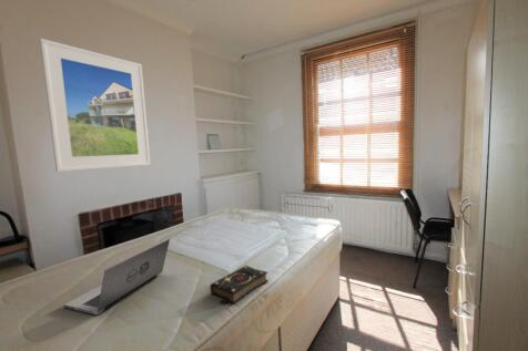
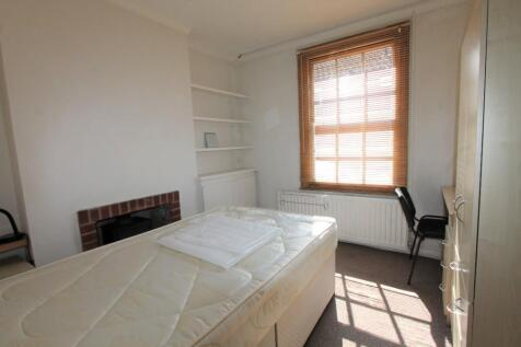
- laptop (121, 269)
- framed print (103, 111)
- book (237, 282)
